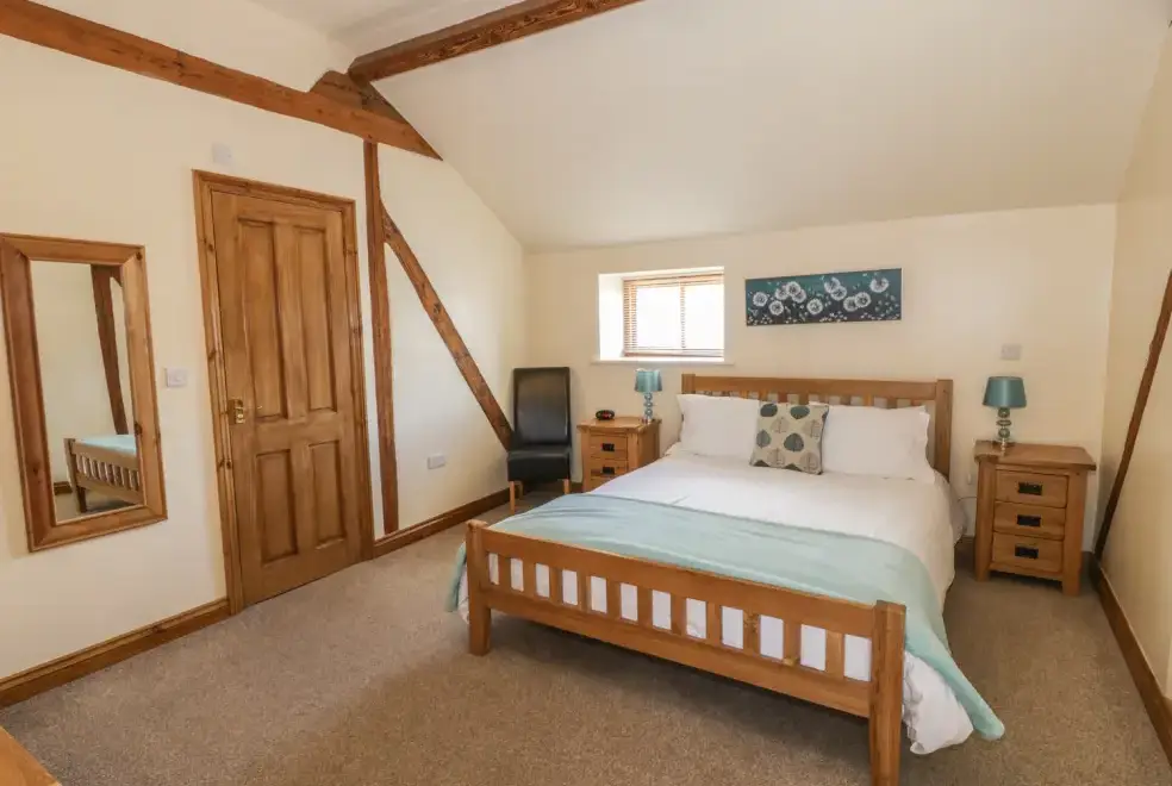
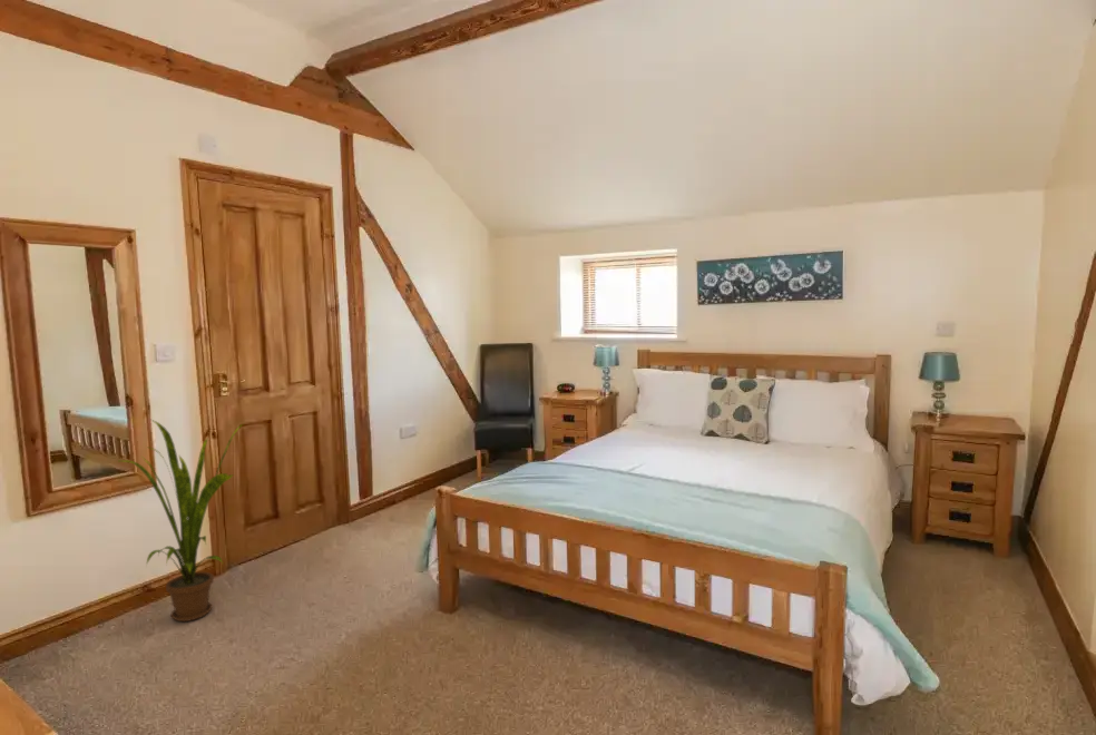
+ house plant (175, 521)
